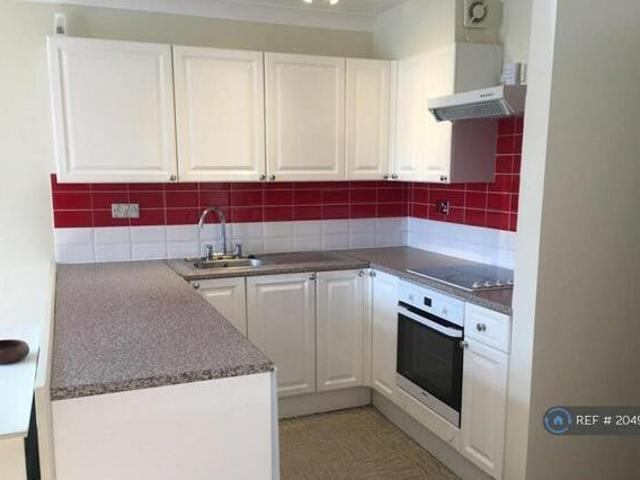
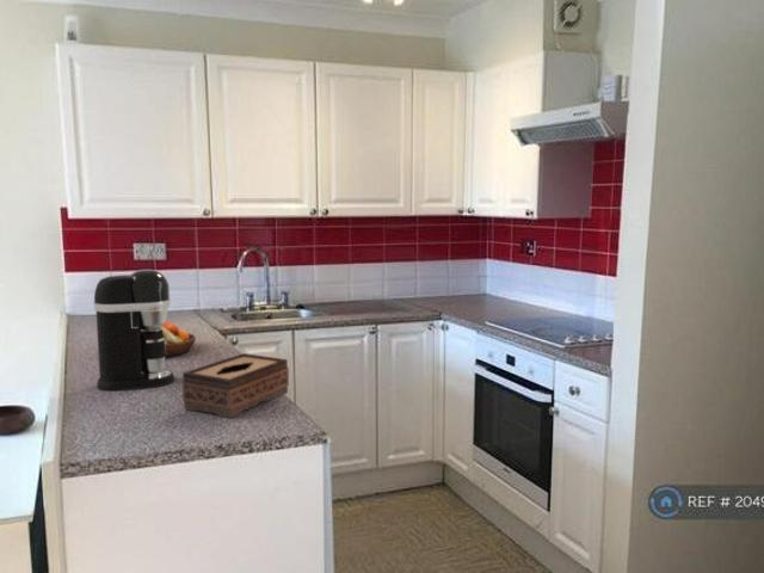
+ fruit bowl (155, 329)
+ coffee maker (134, 327)
+ tissue box (238, 383)
